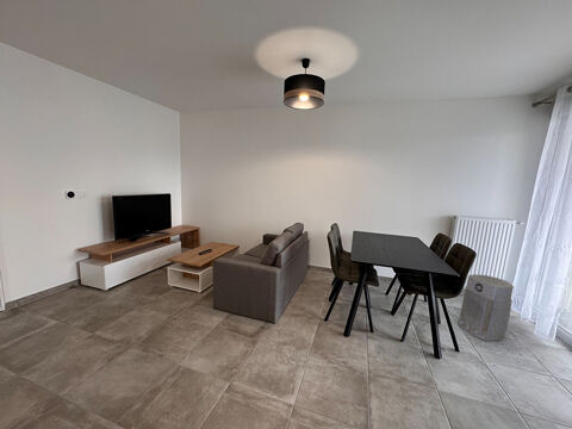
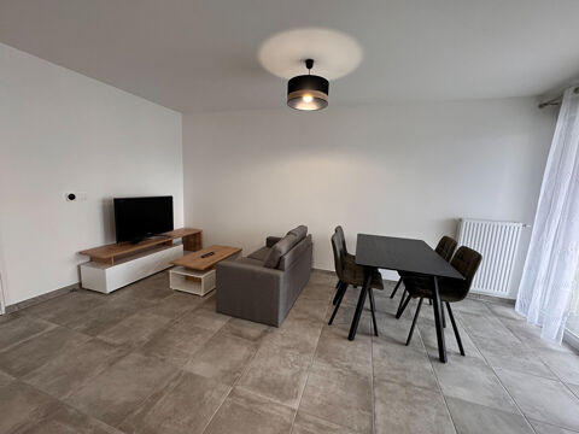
- air purifier (486, 305)
